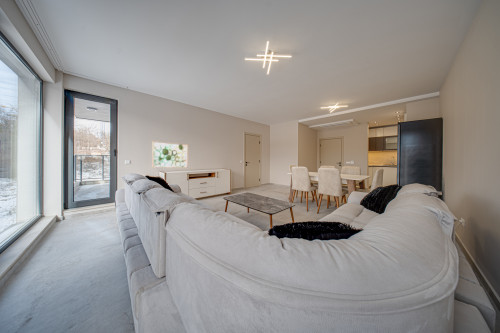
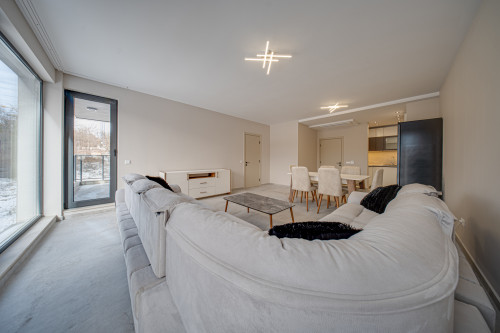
- wall art (171, 155)
